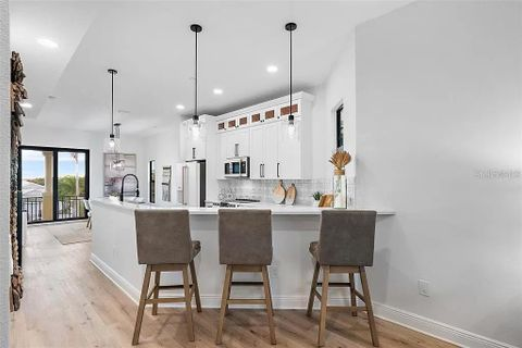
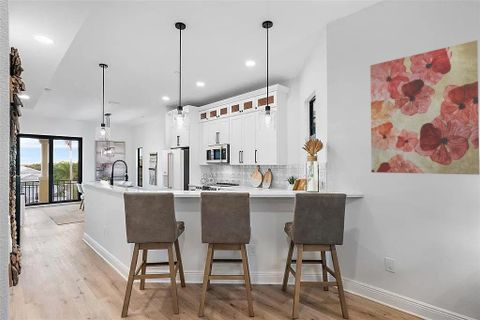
+ wall art (418, 113)
